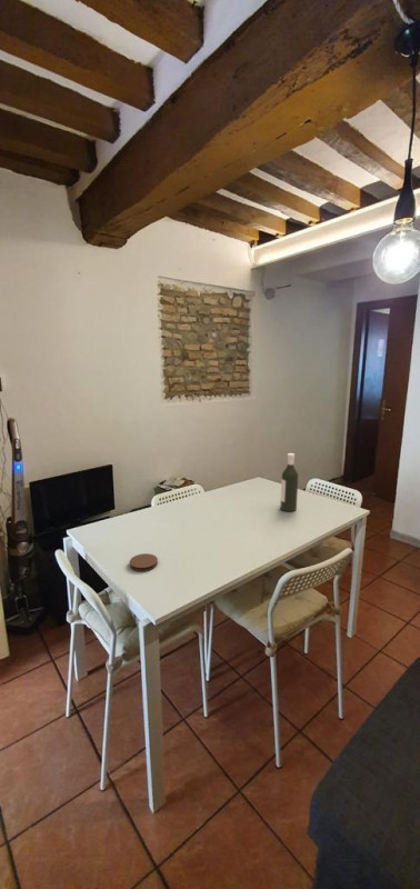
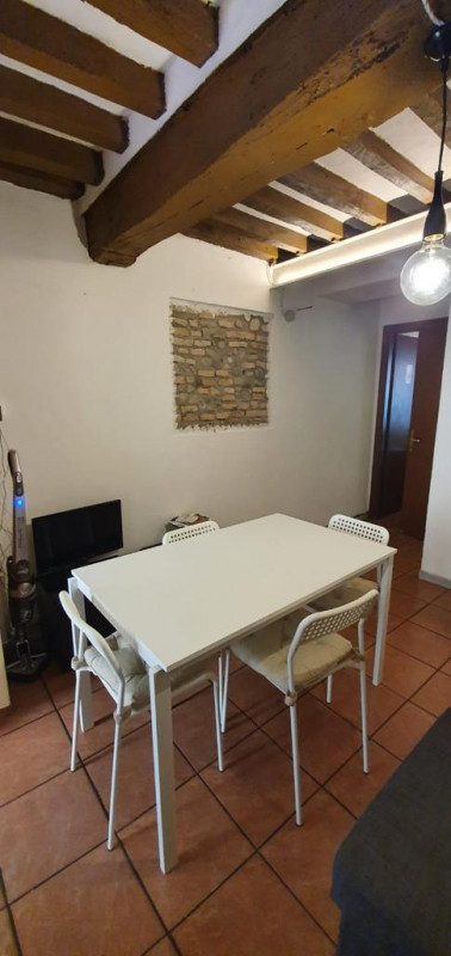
- bottle (289, 481)
- coaster (143, 561)
